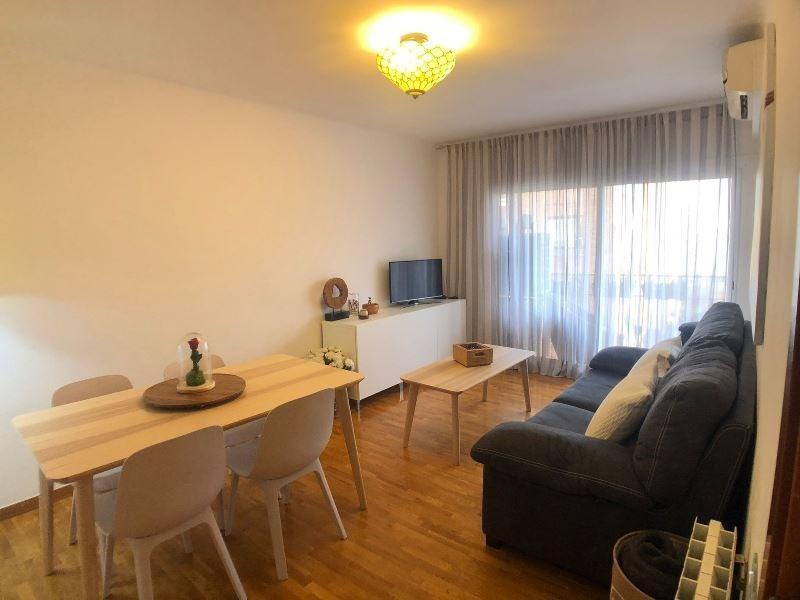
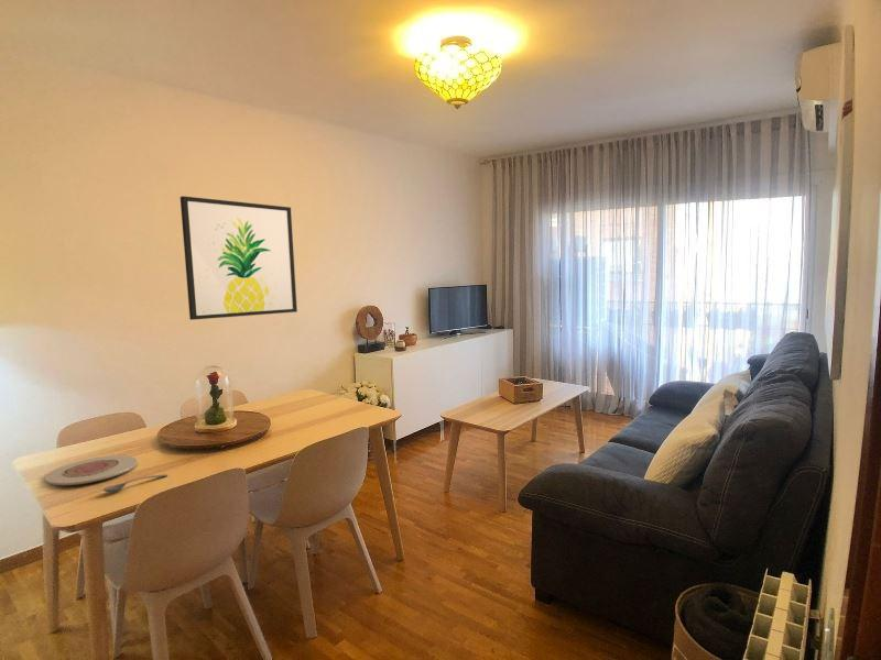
+ plate (93, 469)
+ wall art (243, 258)
+ soupspoon (134, 480)
